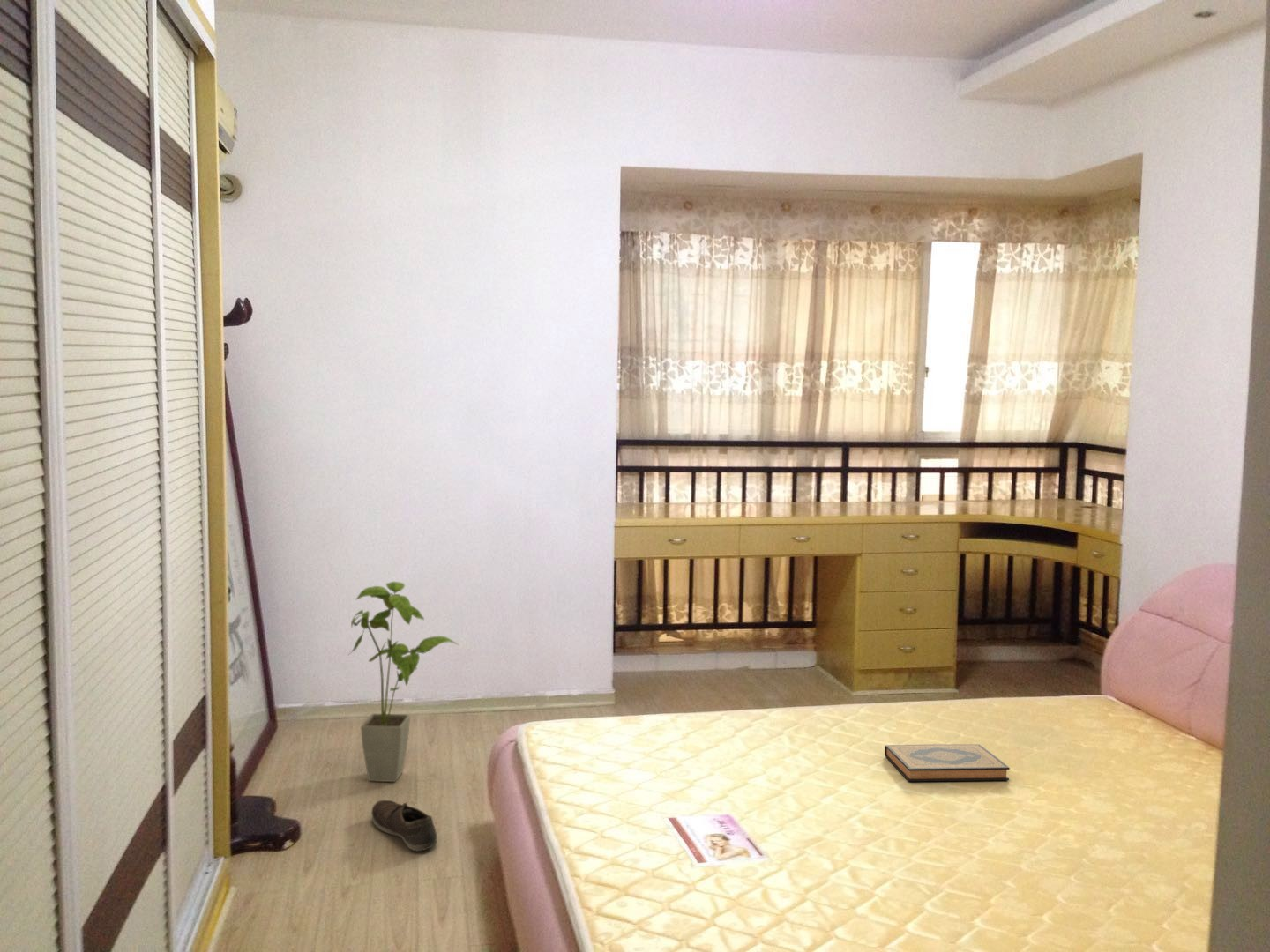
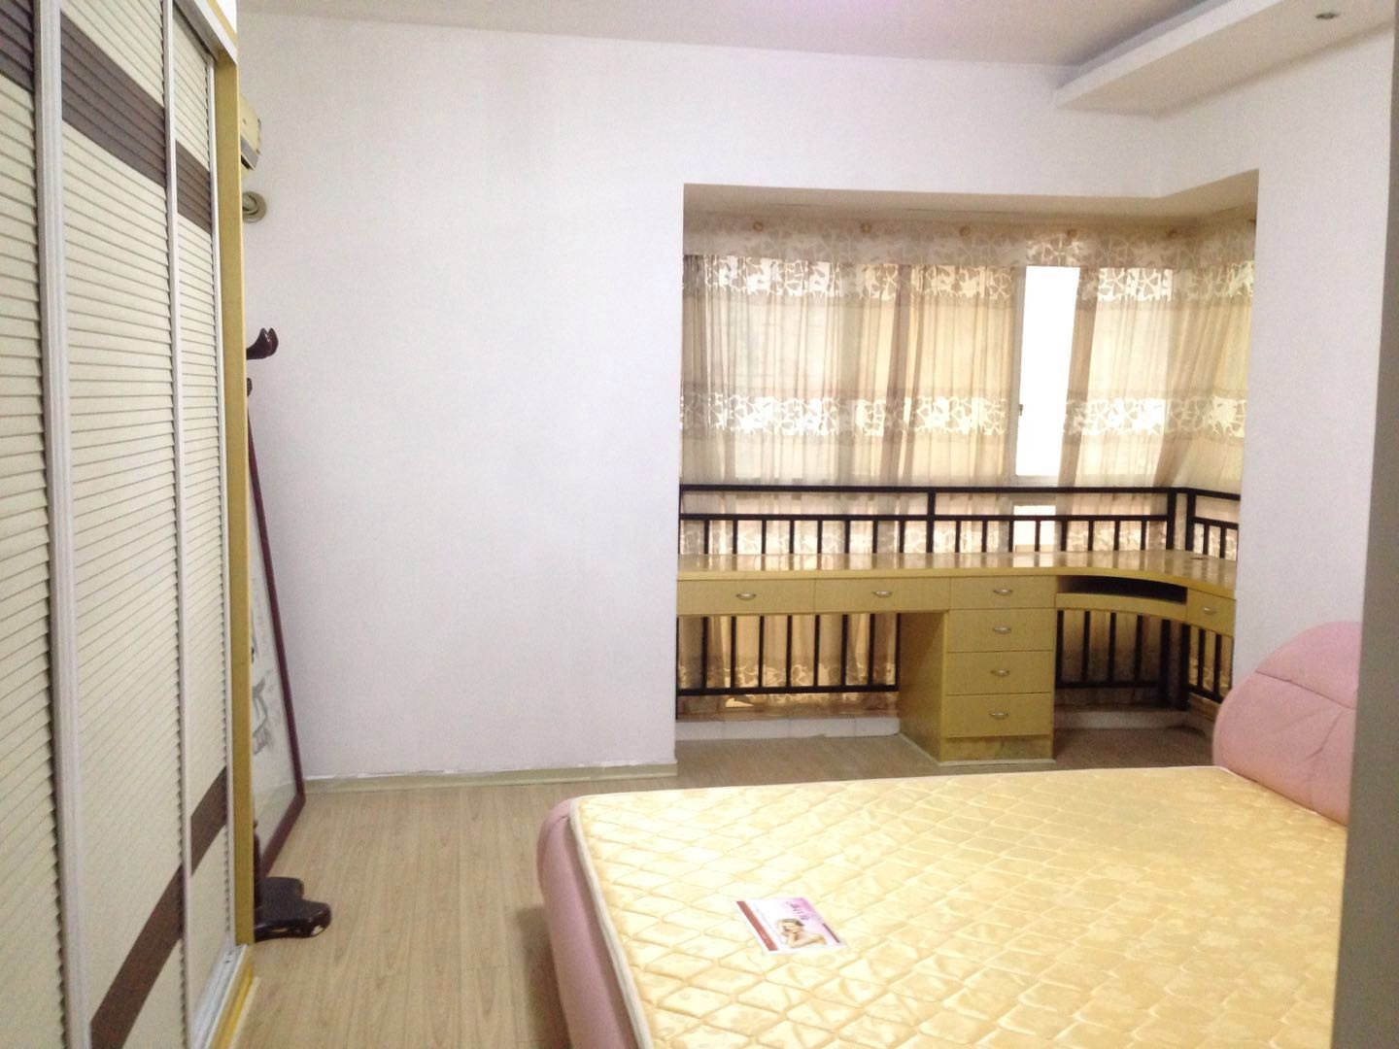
- shoe (404, 816)
- house plant (397, 681)
- hardback book (945, 761)
